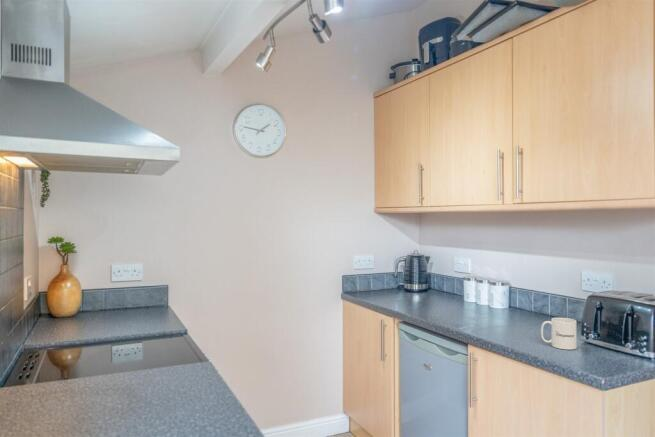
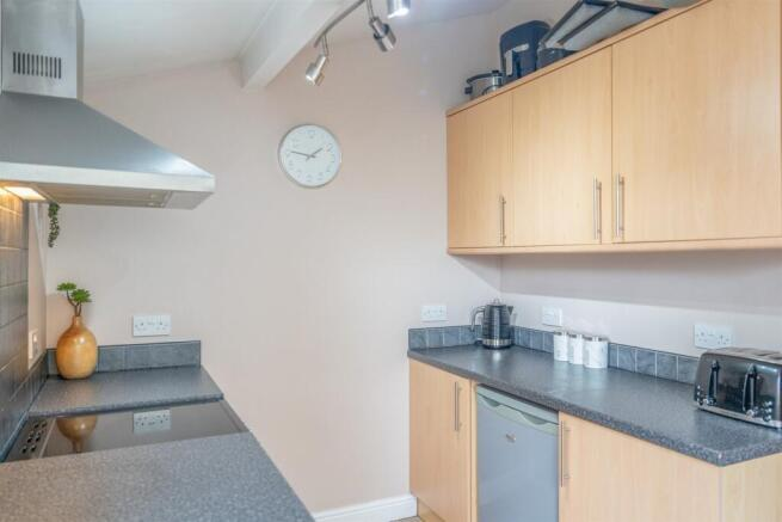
- mug (558, 332)
